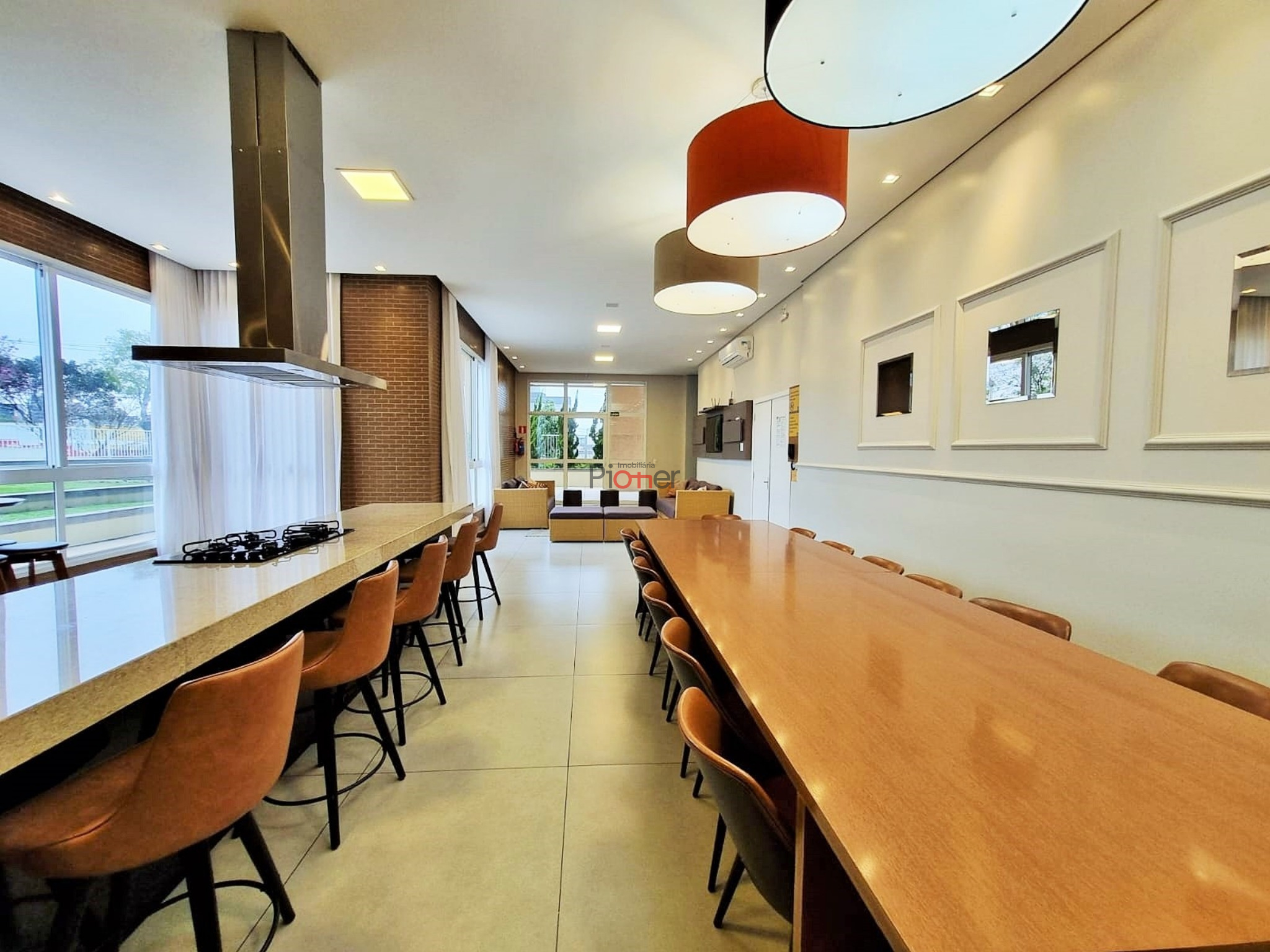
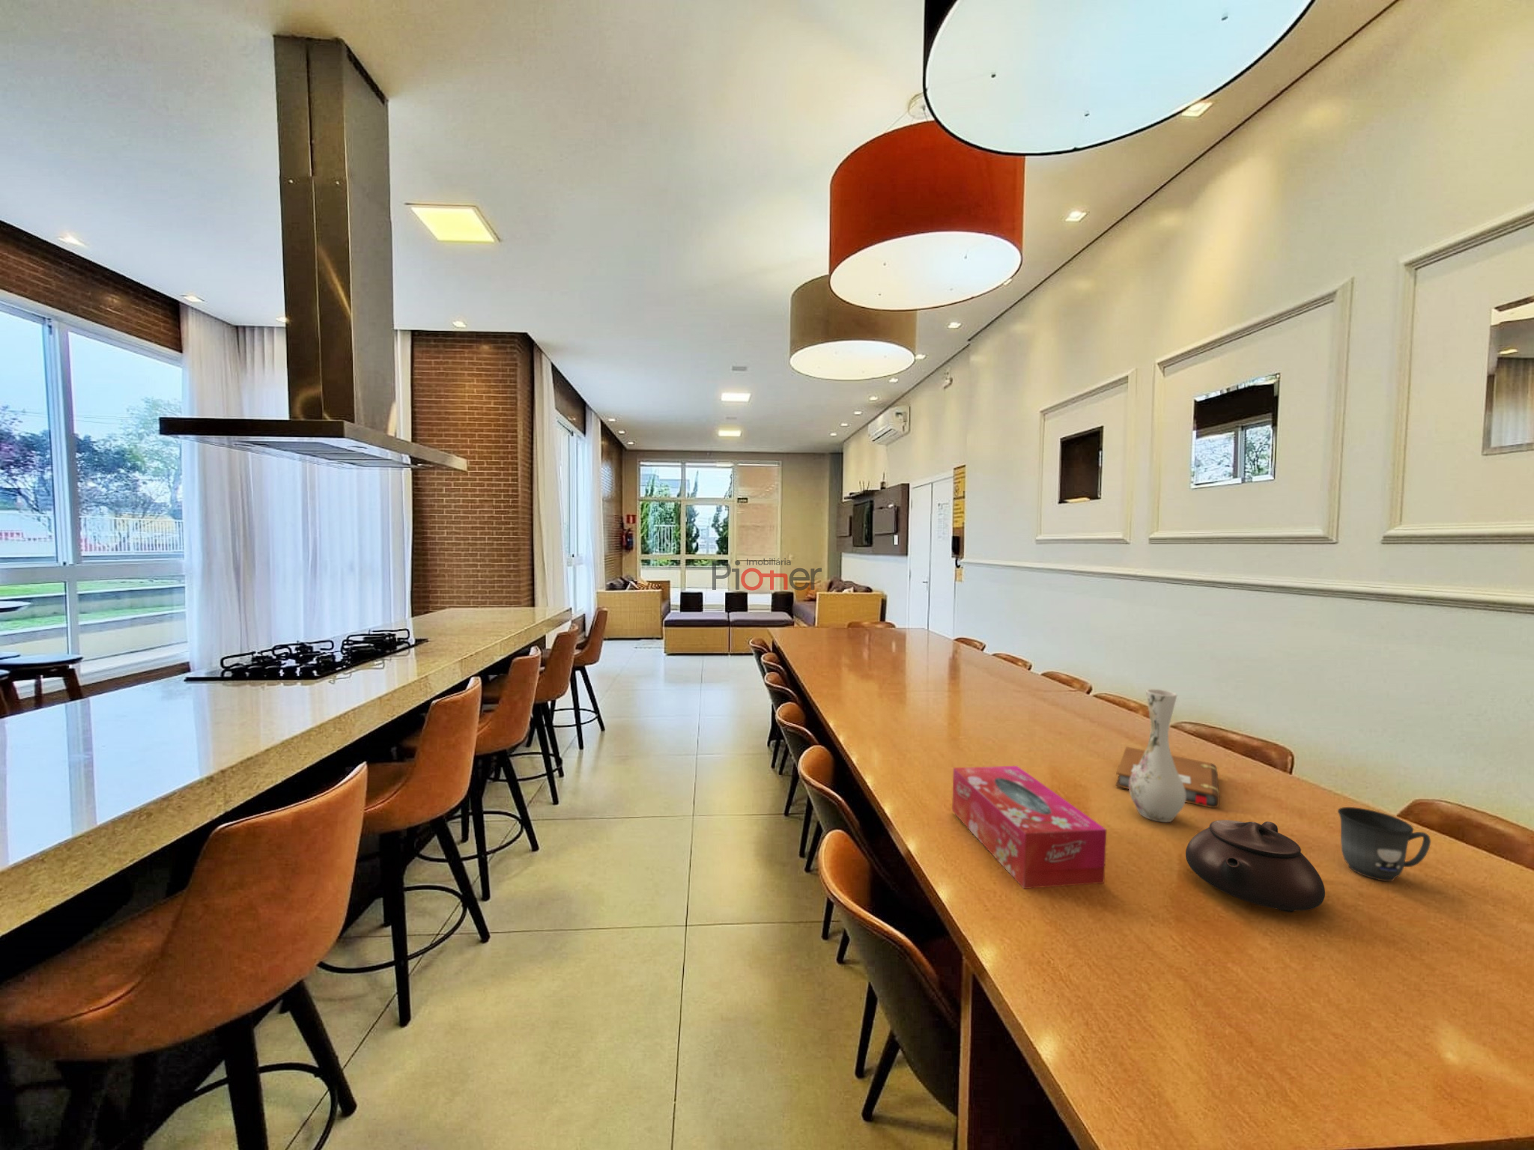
+ notebook (1176, 771)
+ vase (1158, 754)
+ mug (1384, 846)
+ tissue box (1019, 819)
+ teapot (1255, 855)
